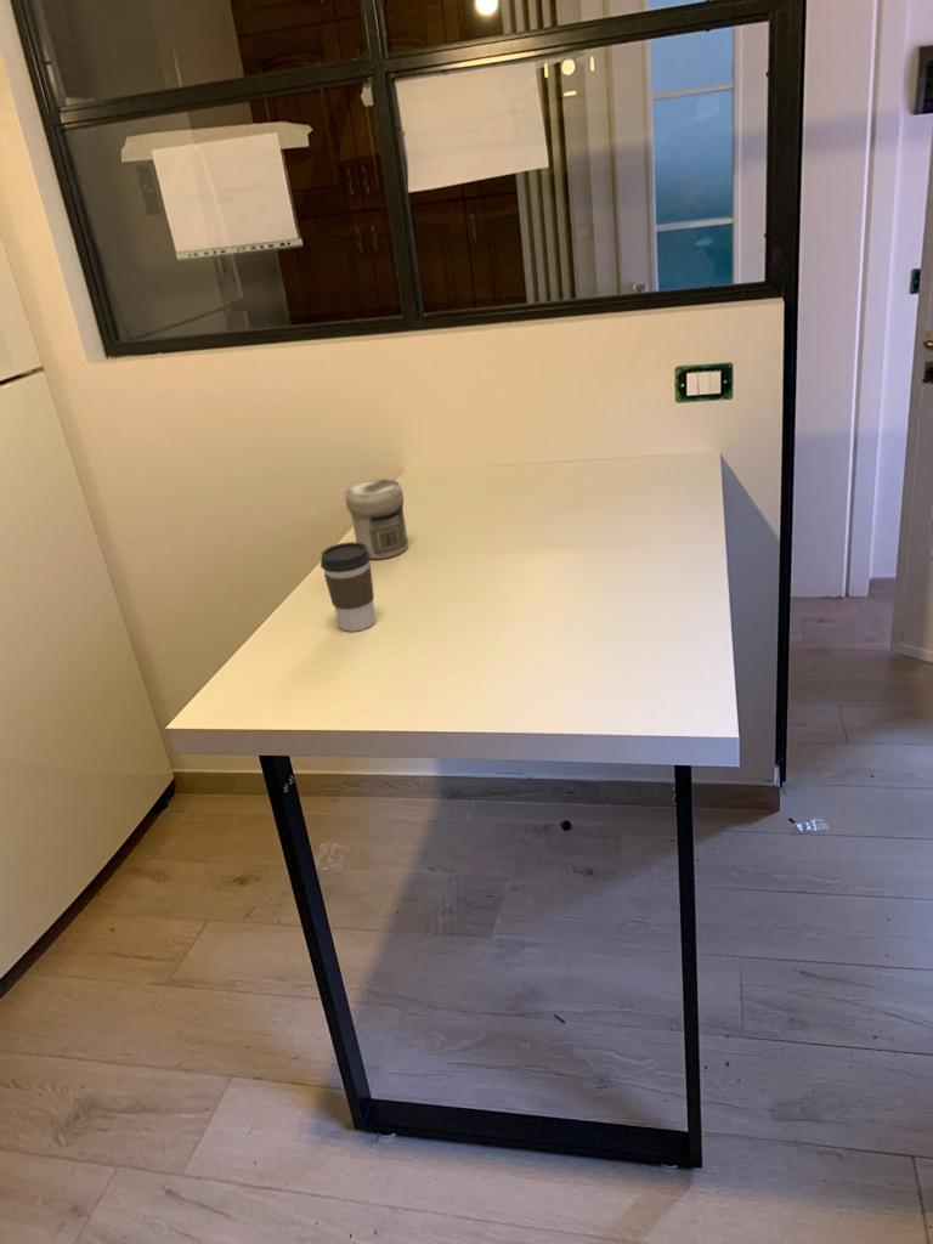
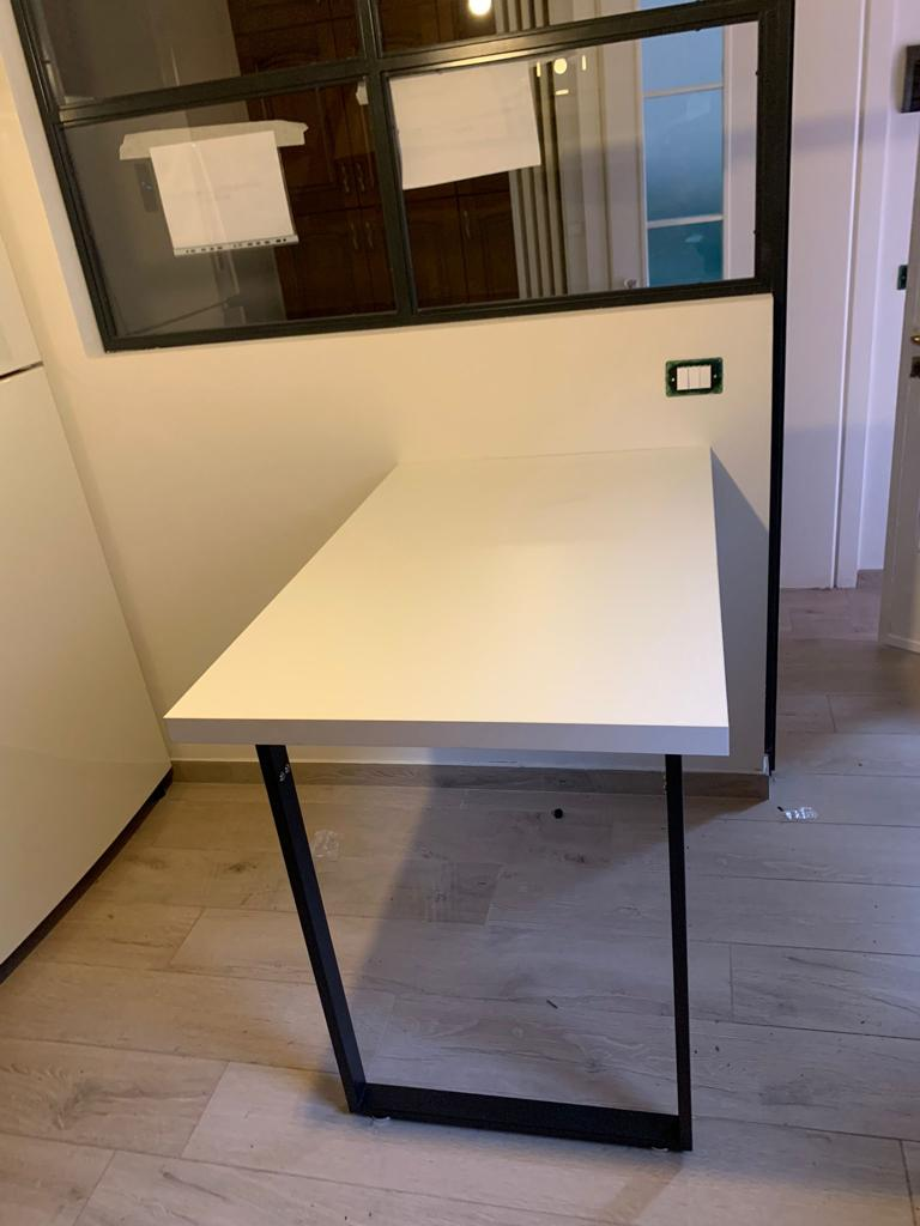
- jar (378, 519)
- coffee cup (350, 587)
